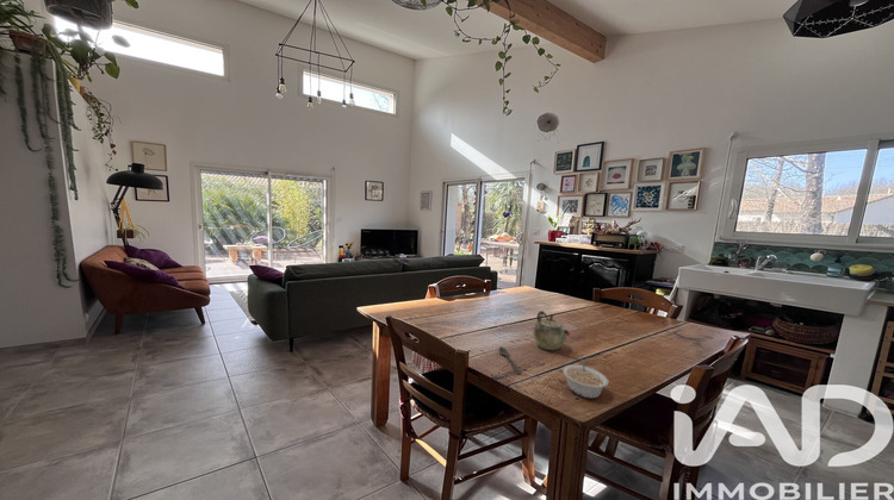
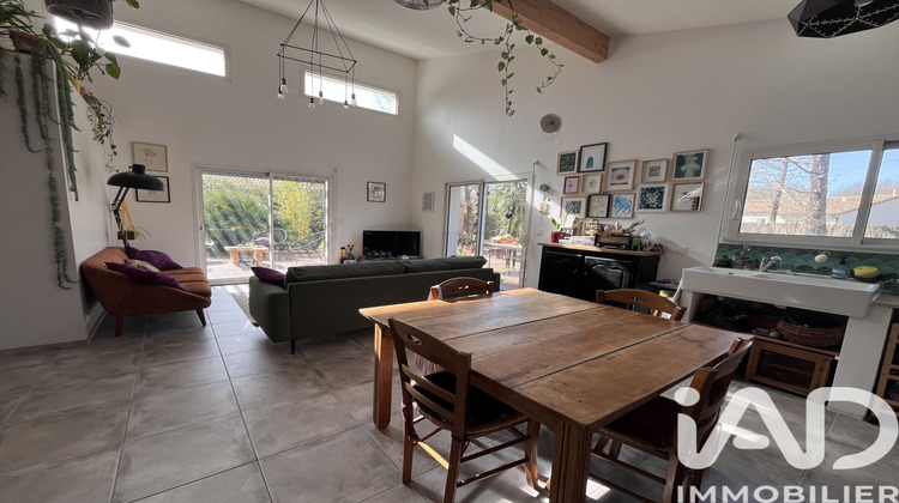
- spoon (509, 358)
- legume (583, 380)
- teapot (551, 331)
